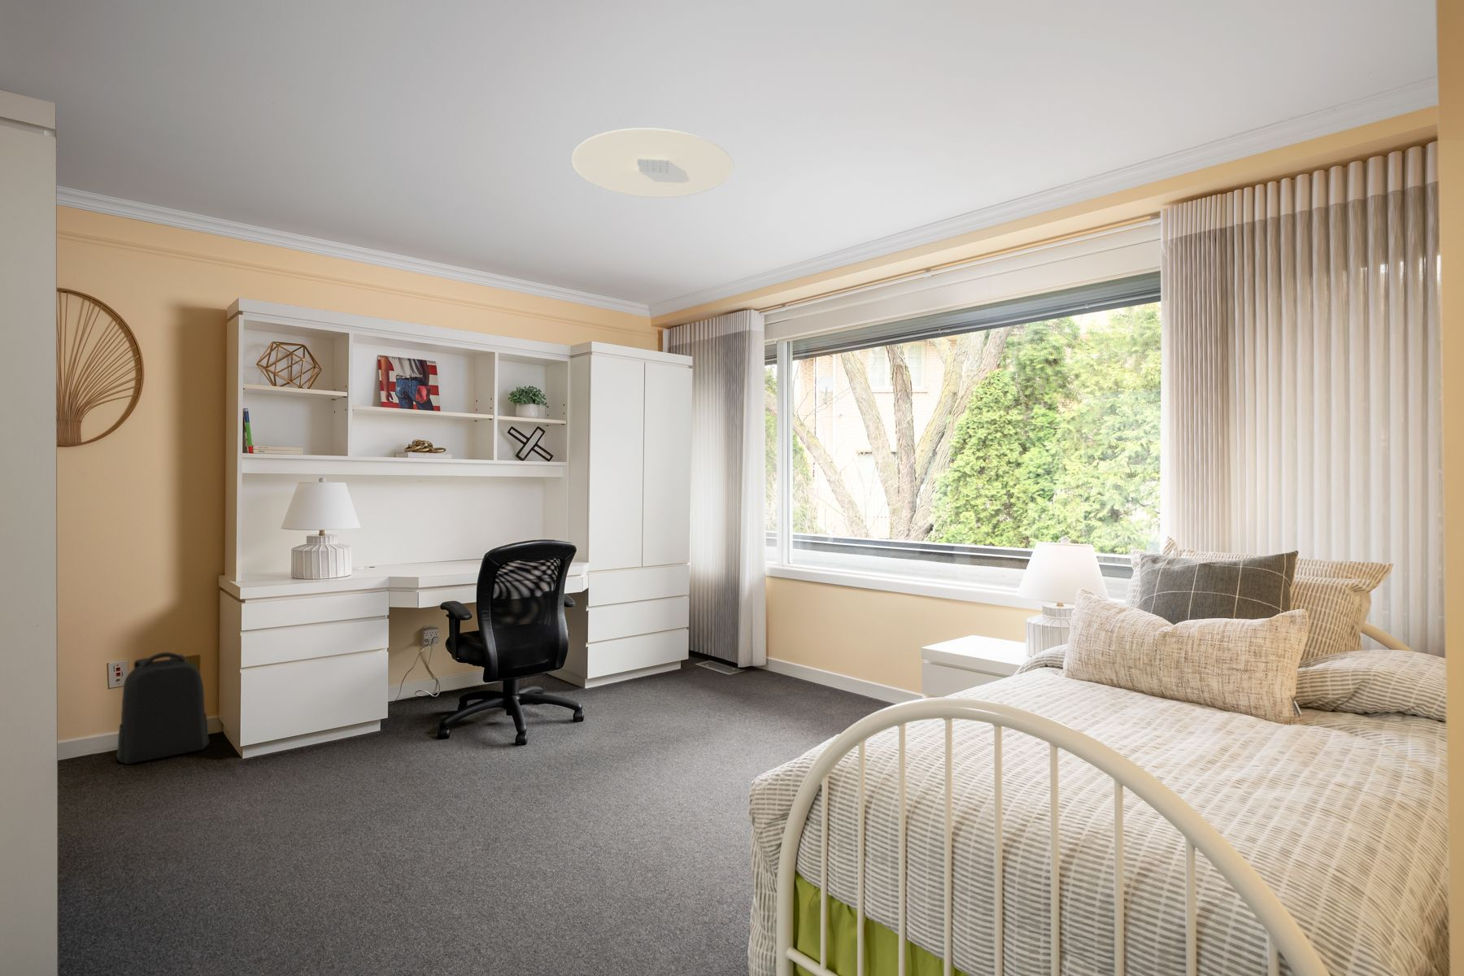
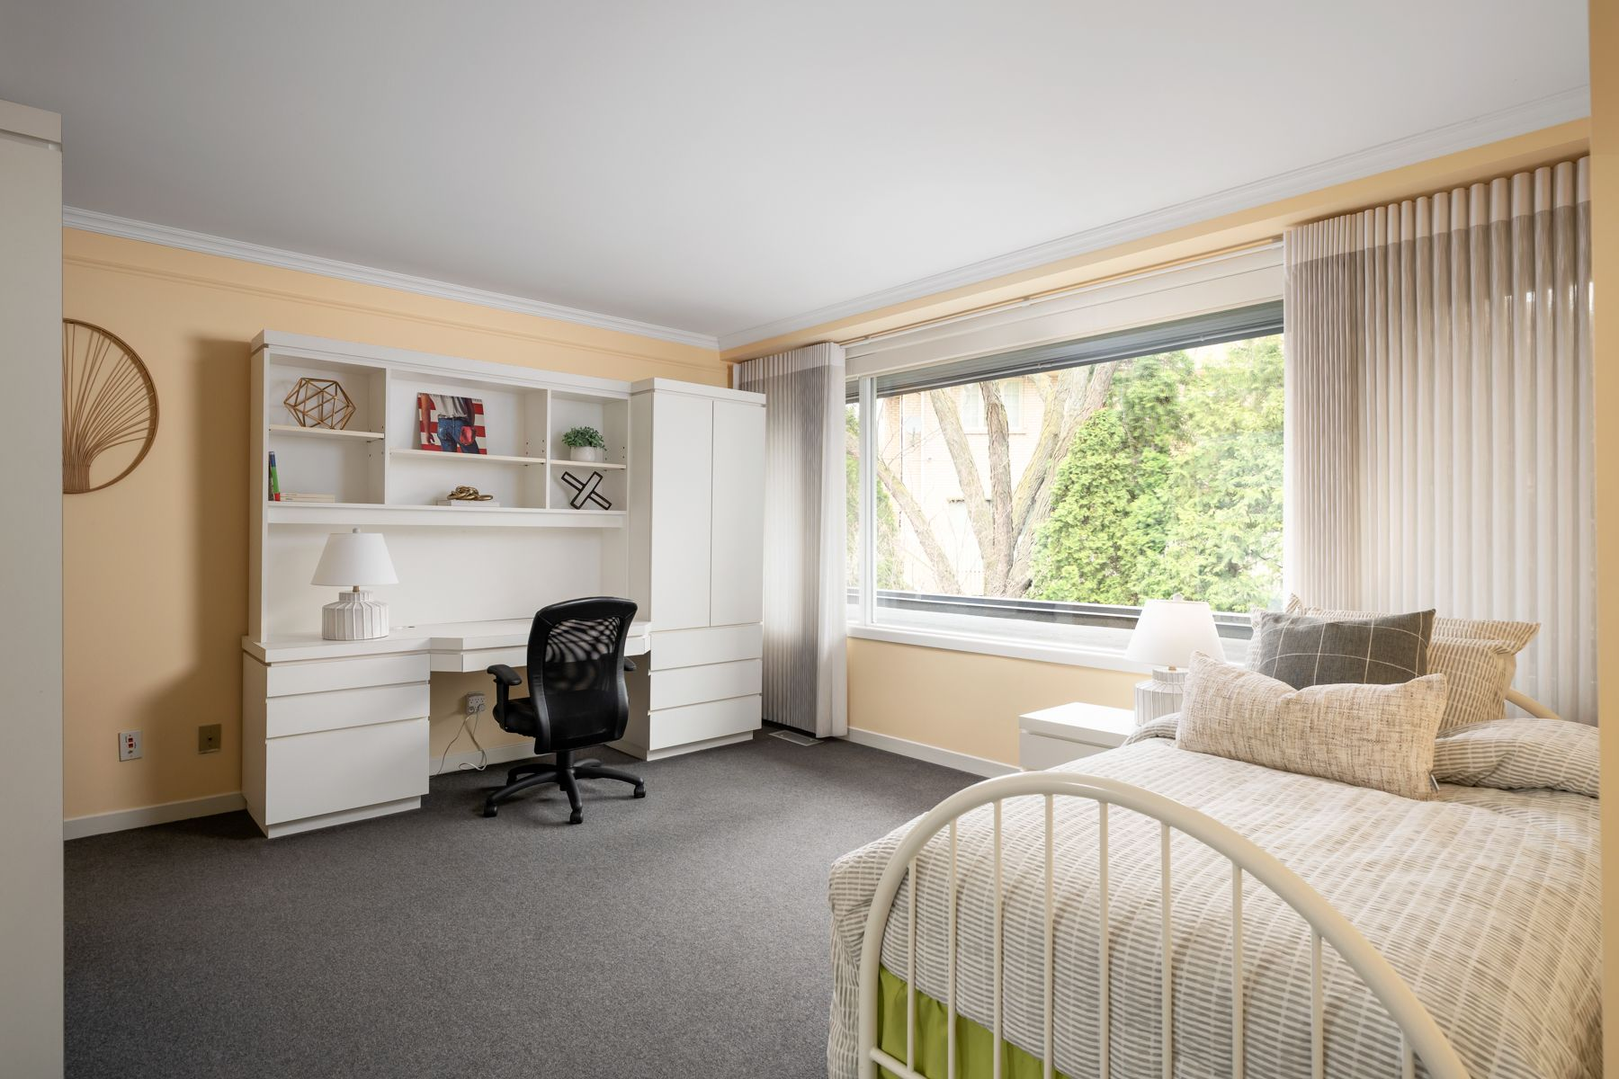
- backpack (162, 701)
- ceiling light (654, 159)
